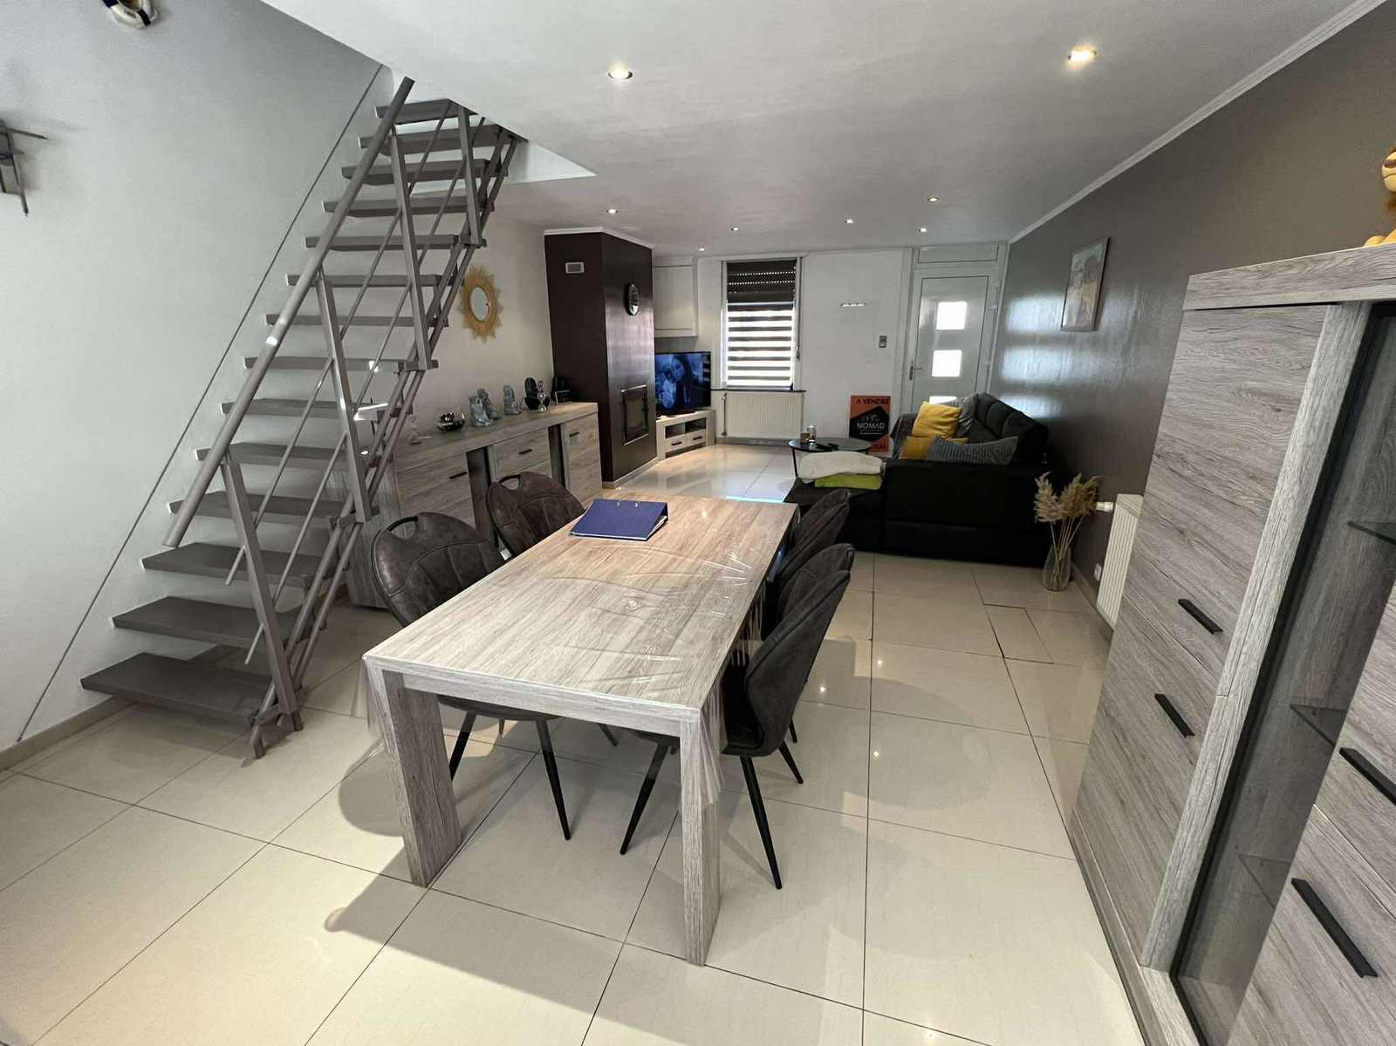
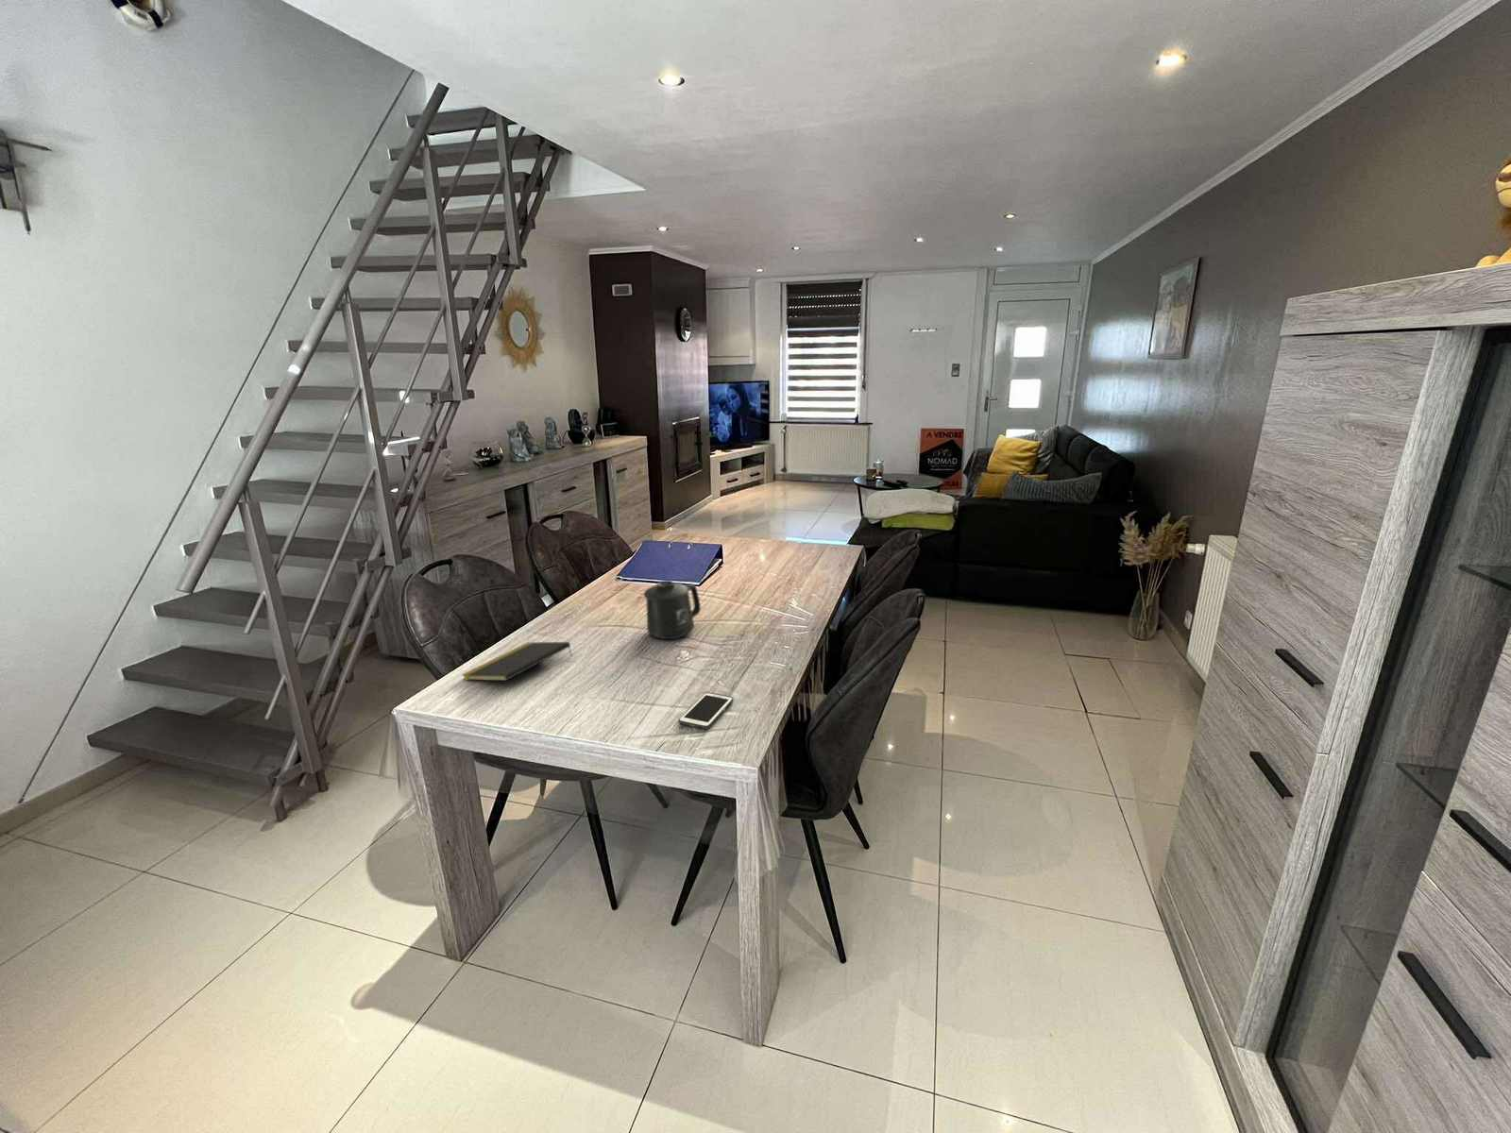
+ cell phone (707, 711)
+ notepad (518, 661)
+ mug (671, 606)
